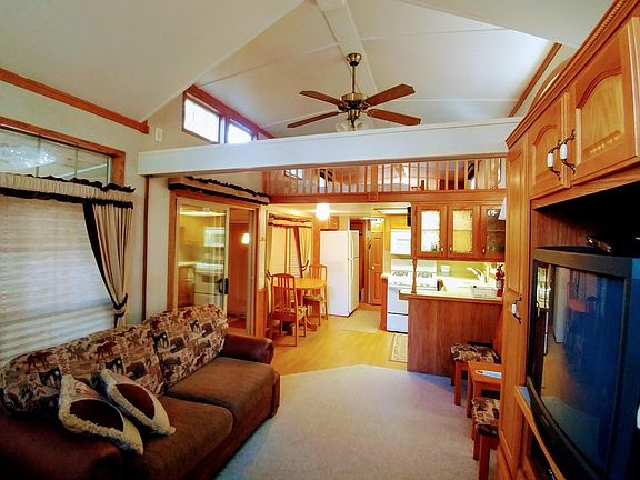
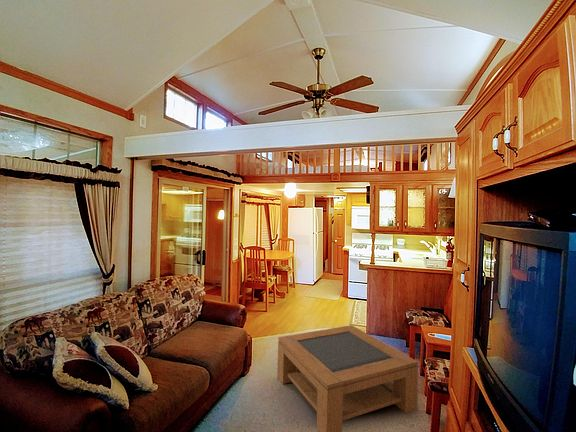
+ coffee table (341, 369)
